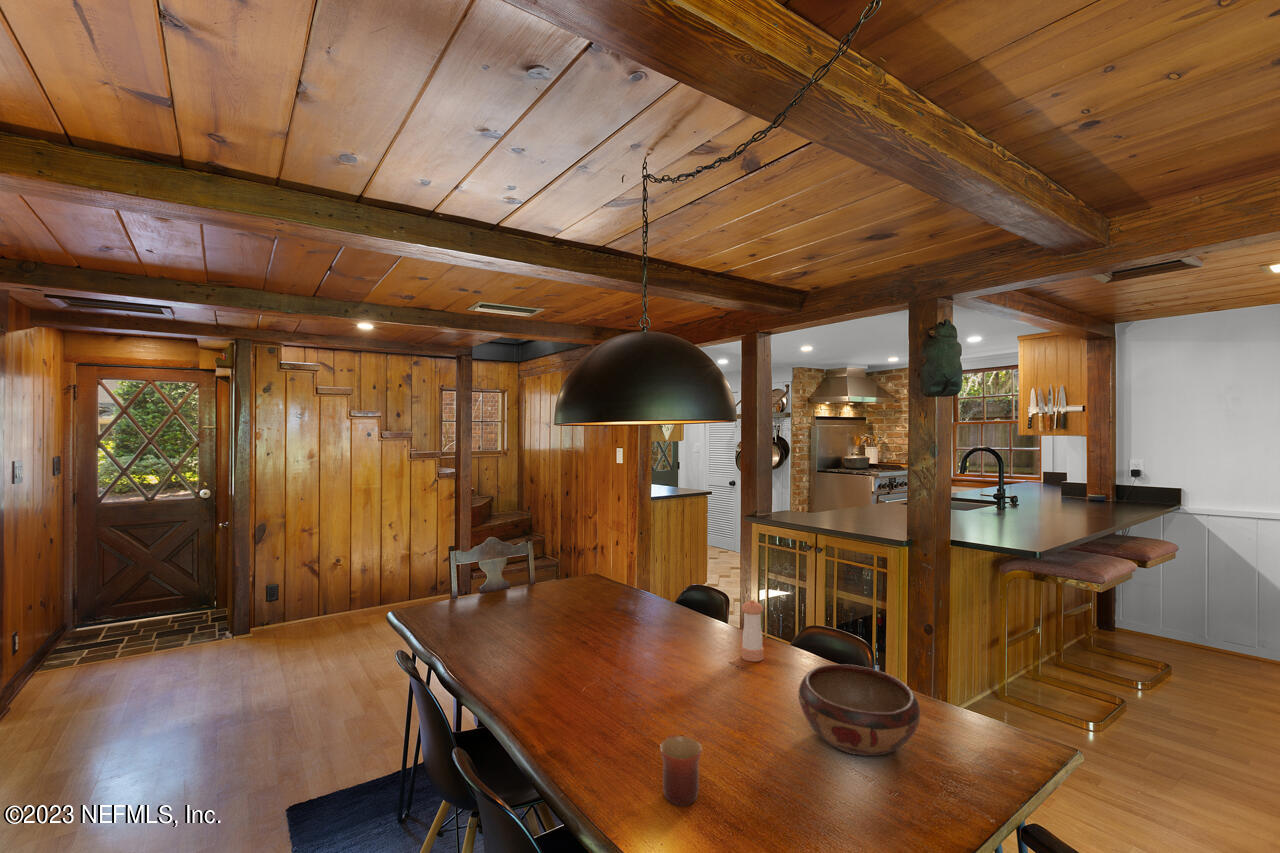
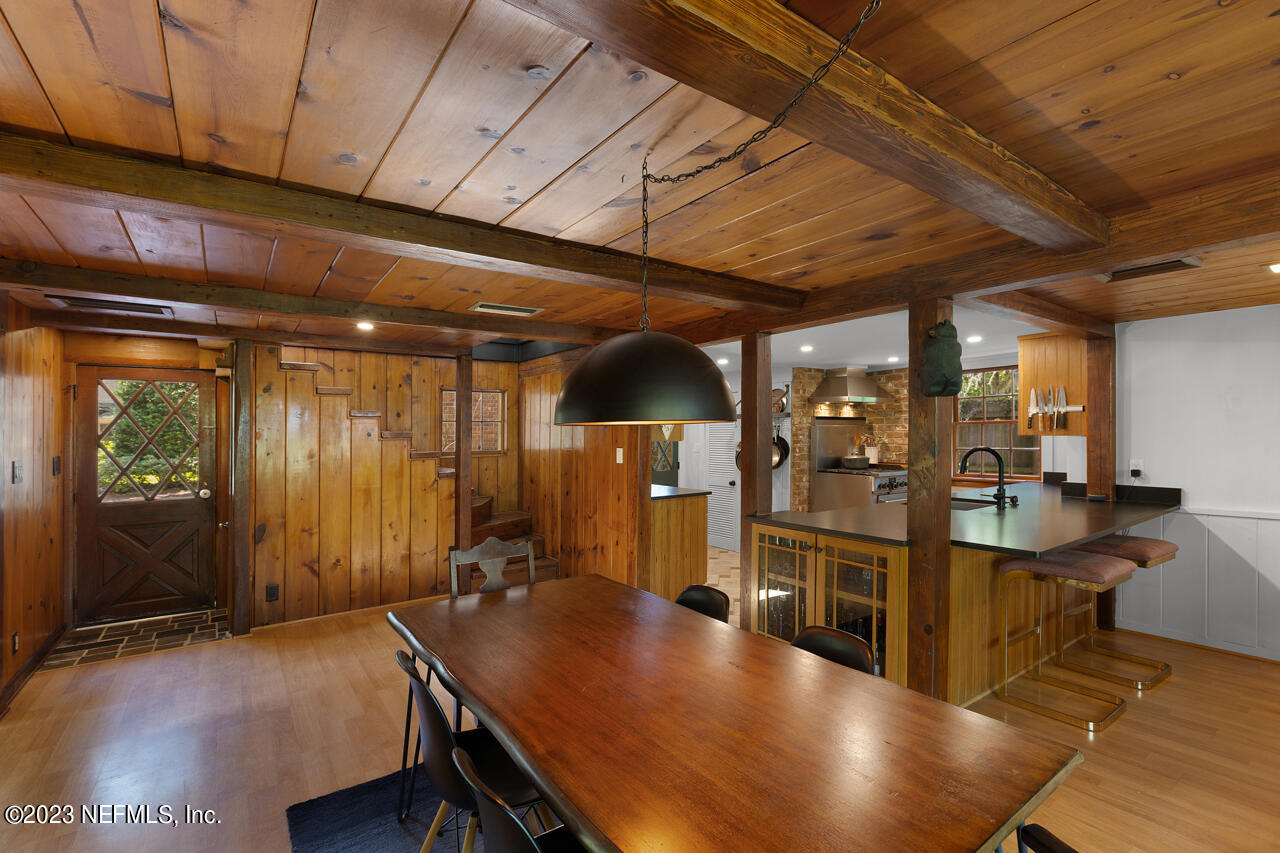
- decorative bowl (857, 712)
- pepper shaker (752, 628)
- mug (678, 767)
